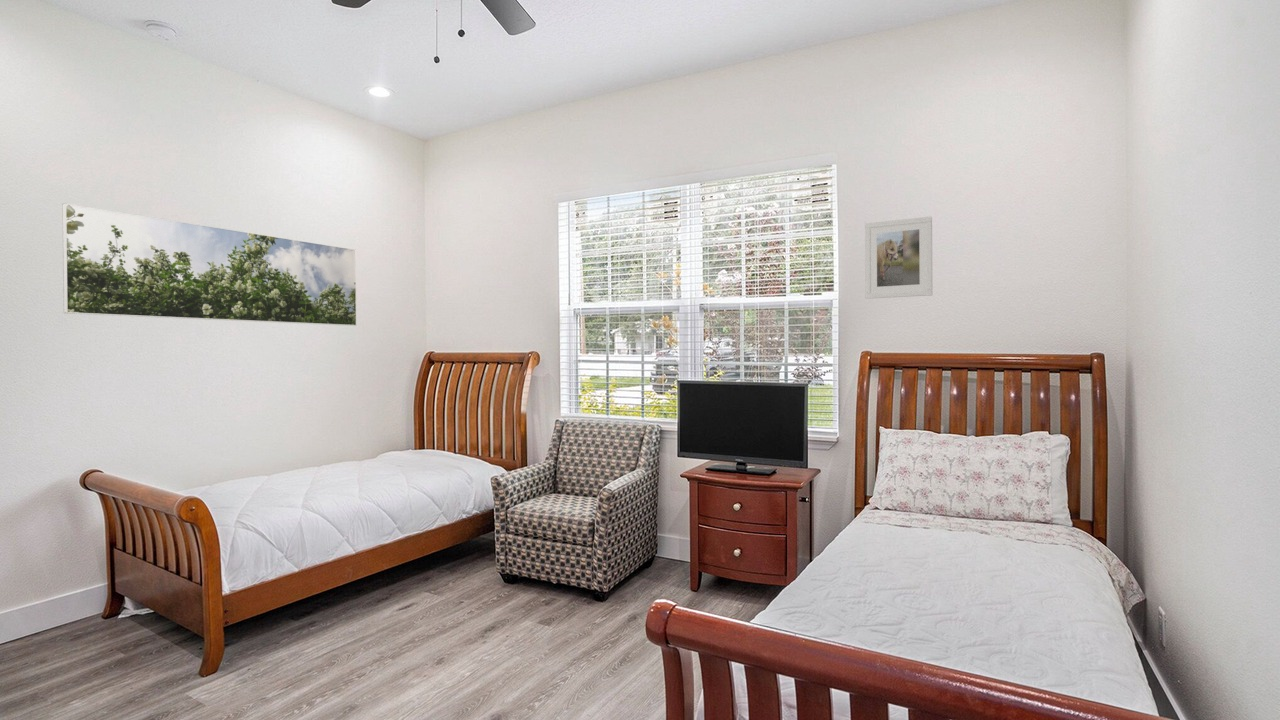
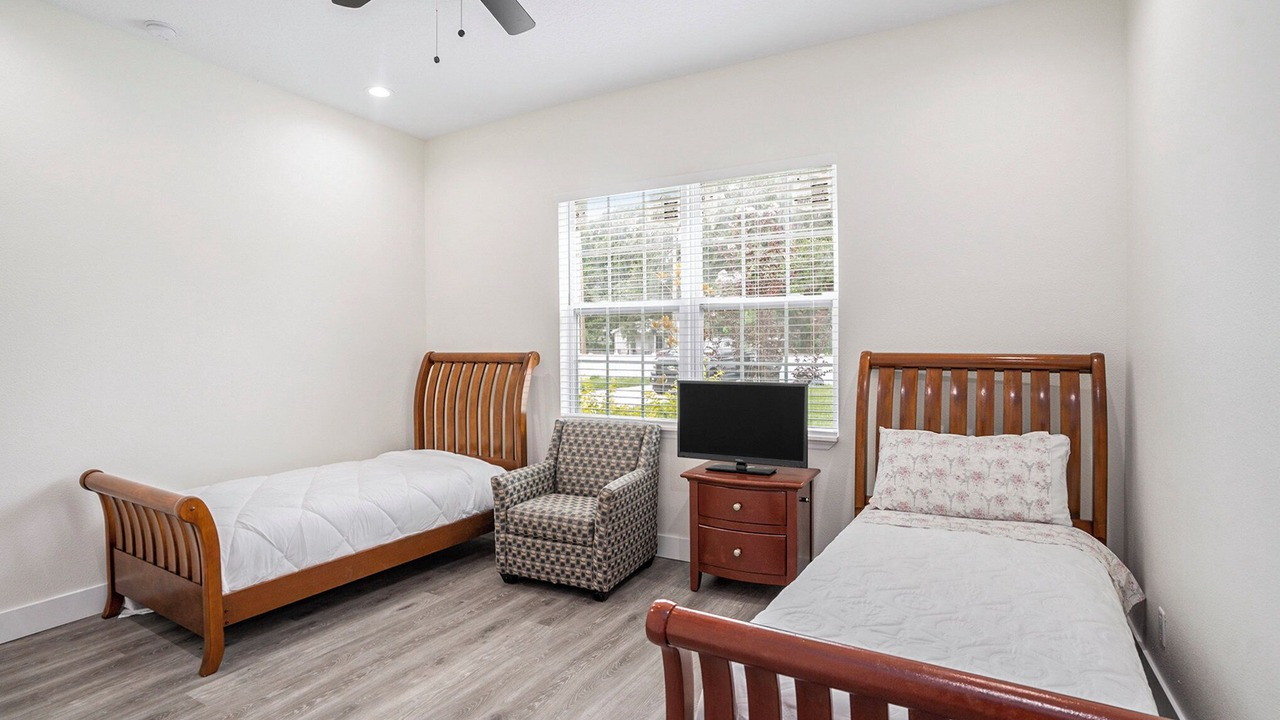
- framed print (898, 258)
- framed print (235, 275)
